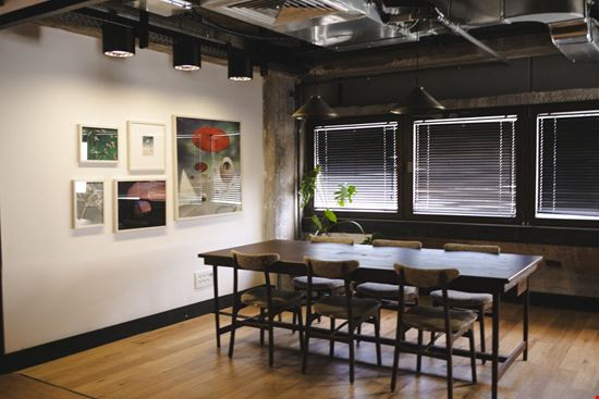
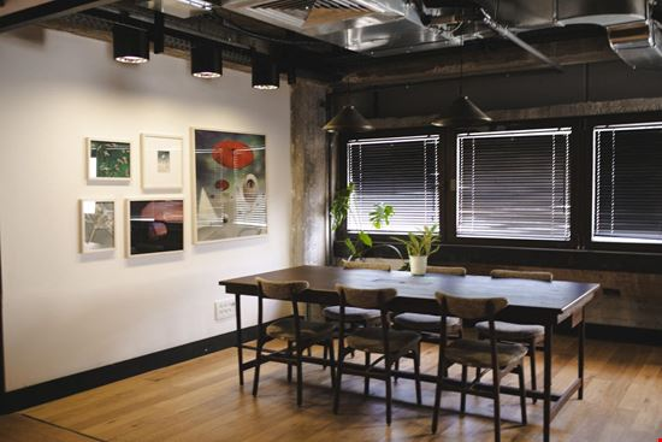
+ potted plant (422, 248)
